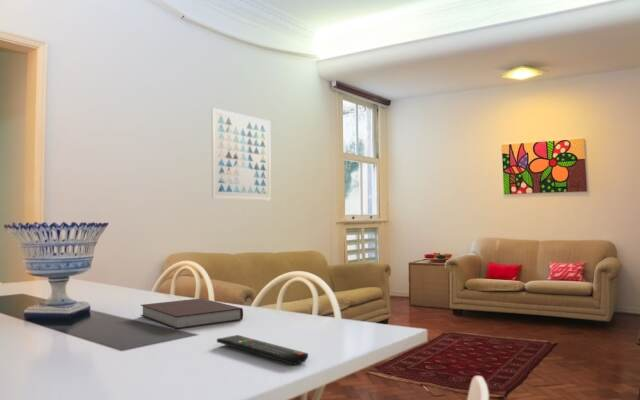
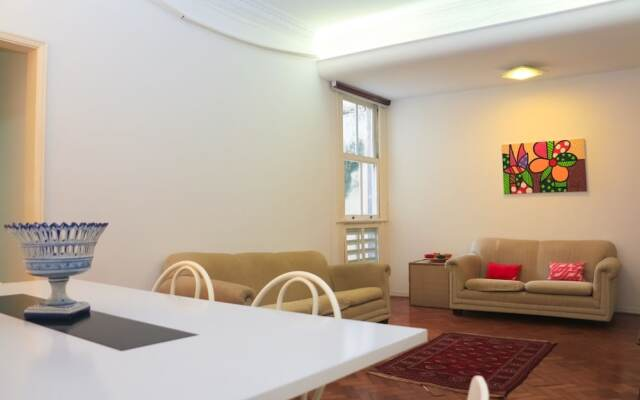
- notebook (190, 311)
- remote control (260, 349)
- wall art (243, 157)
